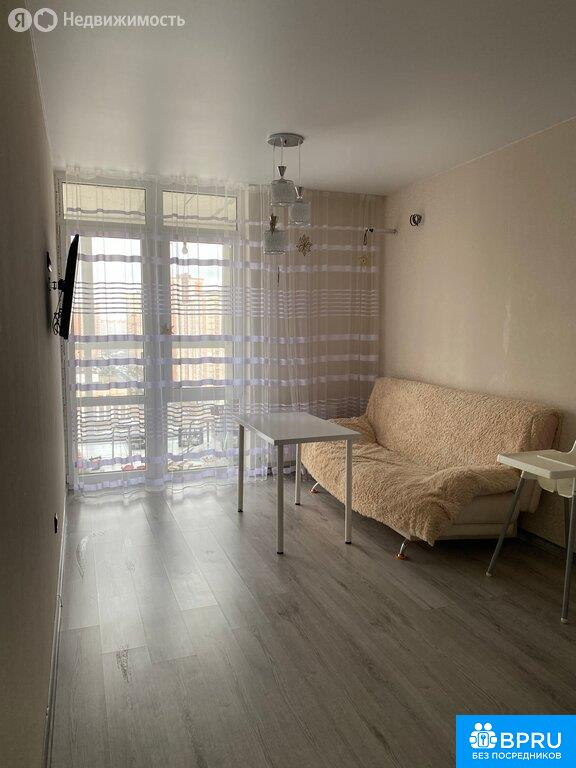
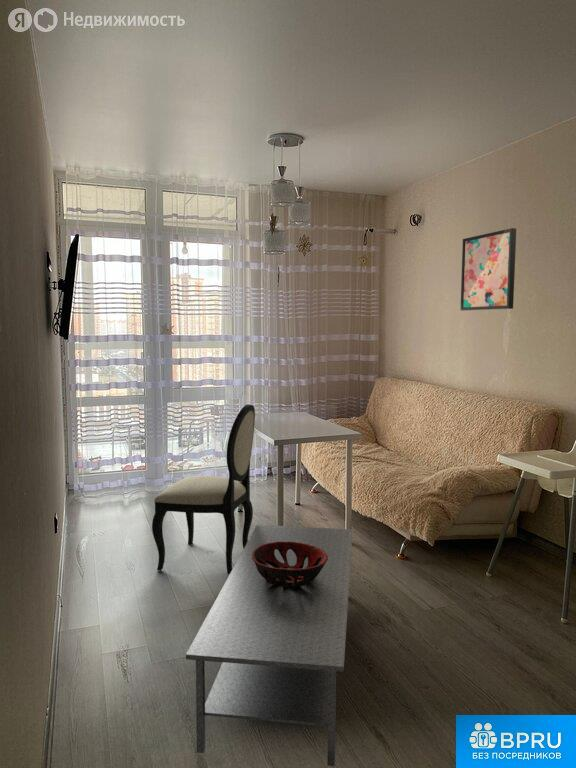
+ decorative bowl (289, 565)
+ wall art (486, 272)
+ dining chair (209, 482)
+ coffee table (288, 617)
